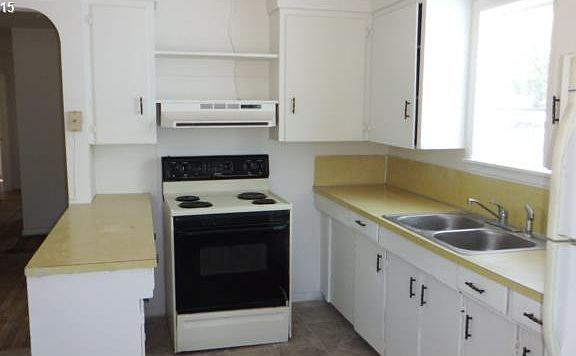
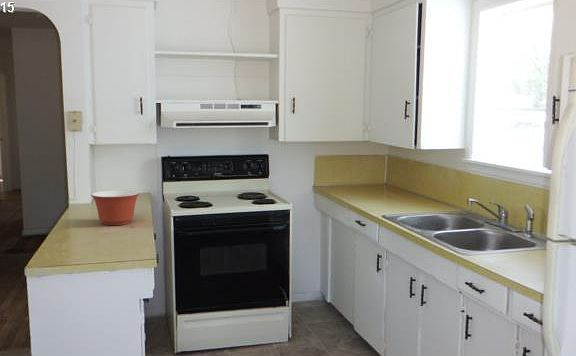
+ mixing bowl (116, 208)
